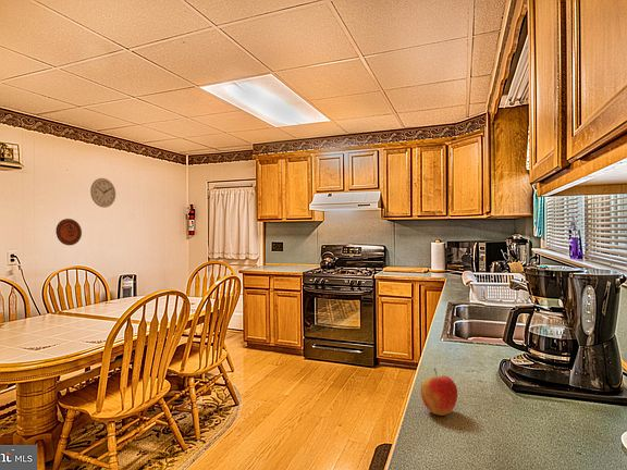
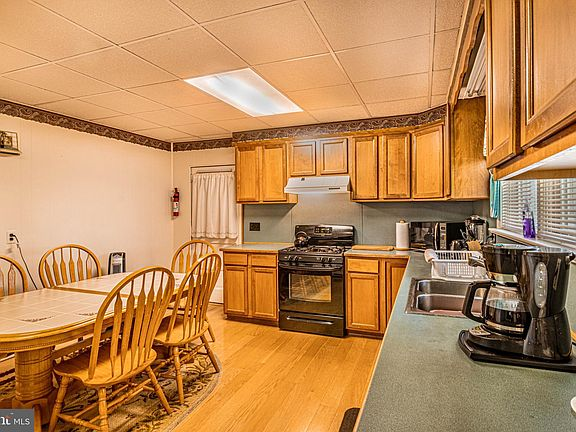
- wall clock (103, 193)
- decorative plate (69, 232)
- apple (439, 391)
